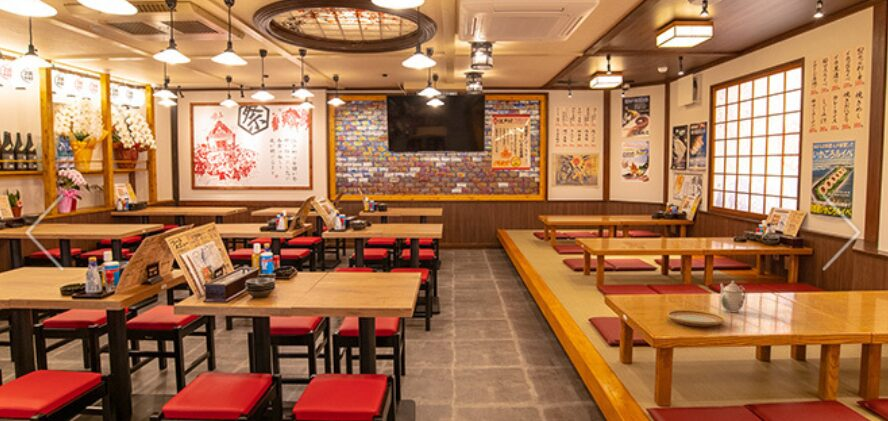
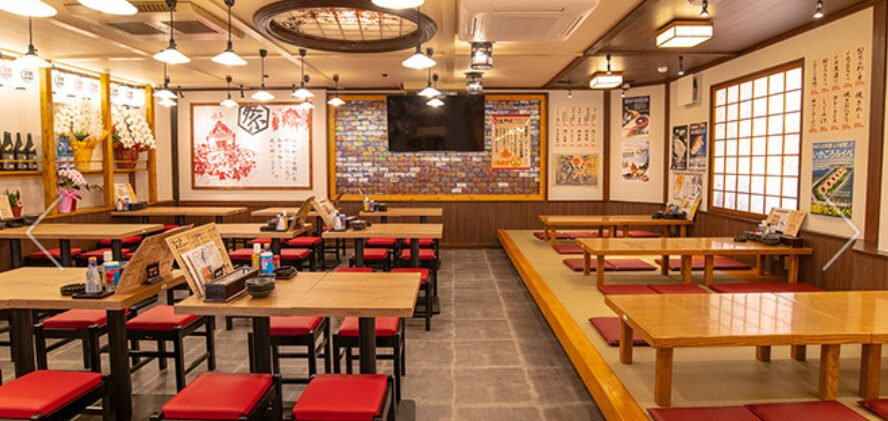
- teapot (731, 295)
- plate (695, 318)
